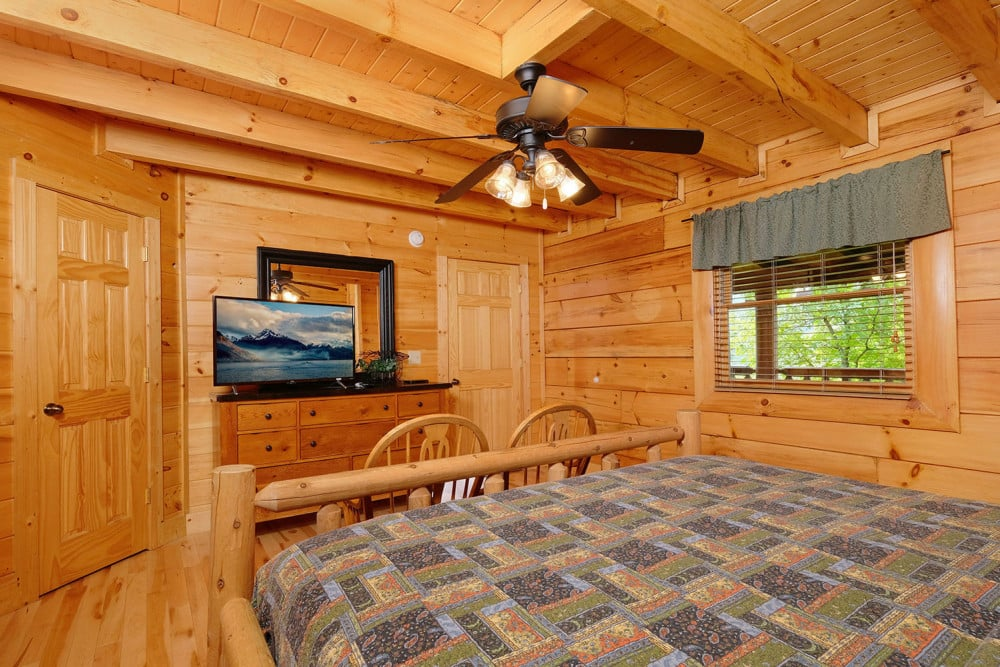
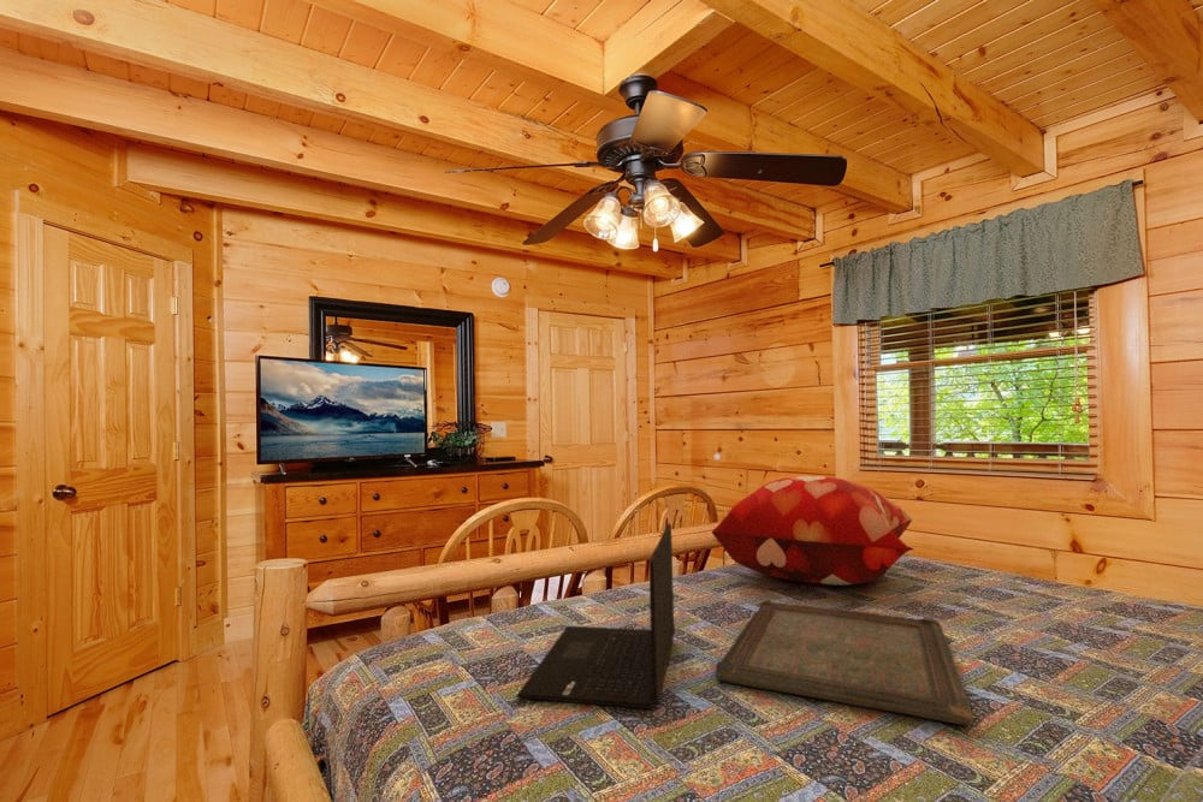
+ laptop (603, 628)
+ serving tray (842, 648)
+ decorative pillow (817, 525)
